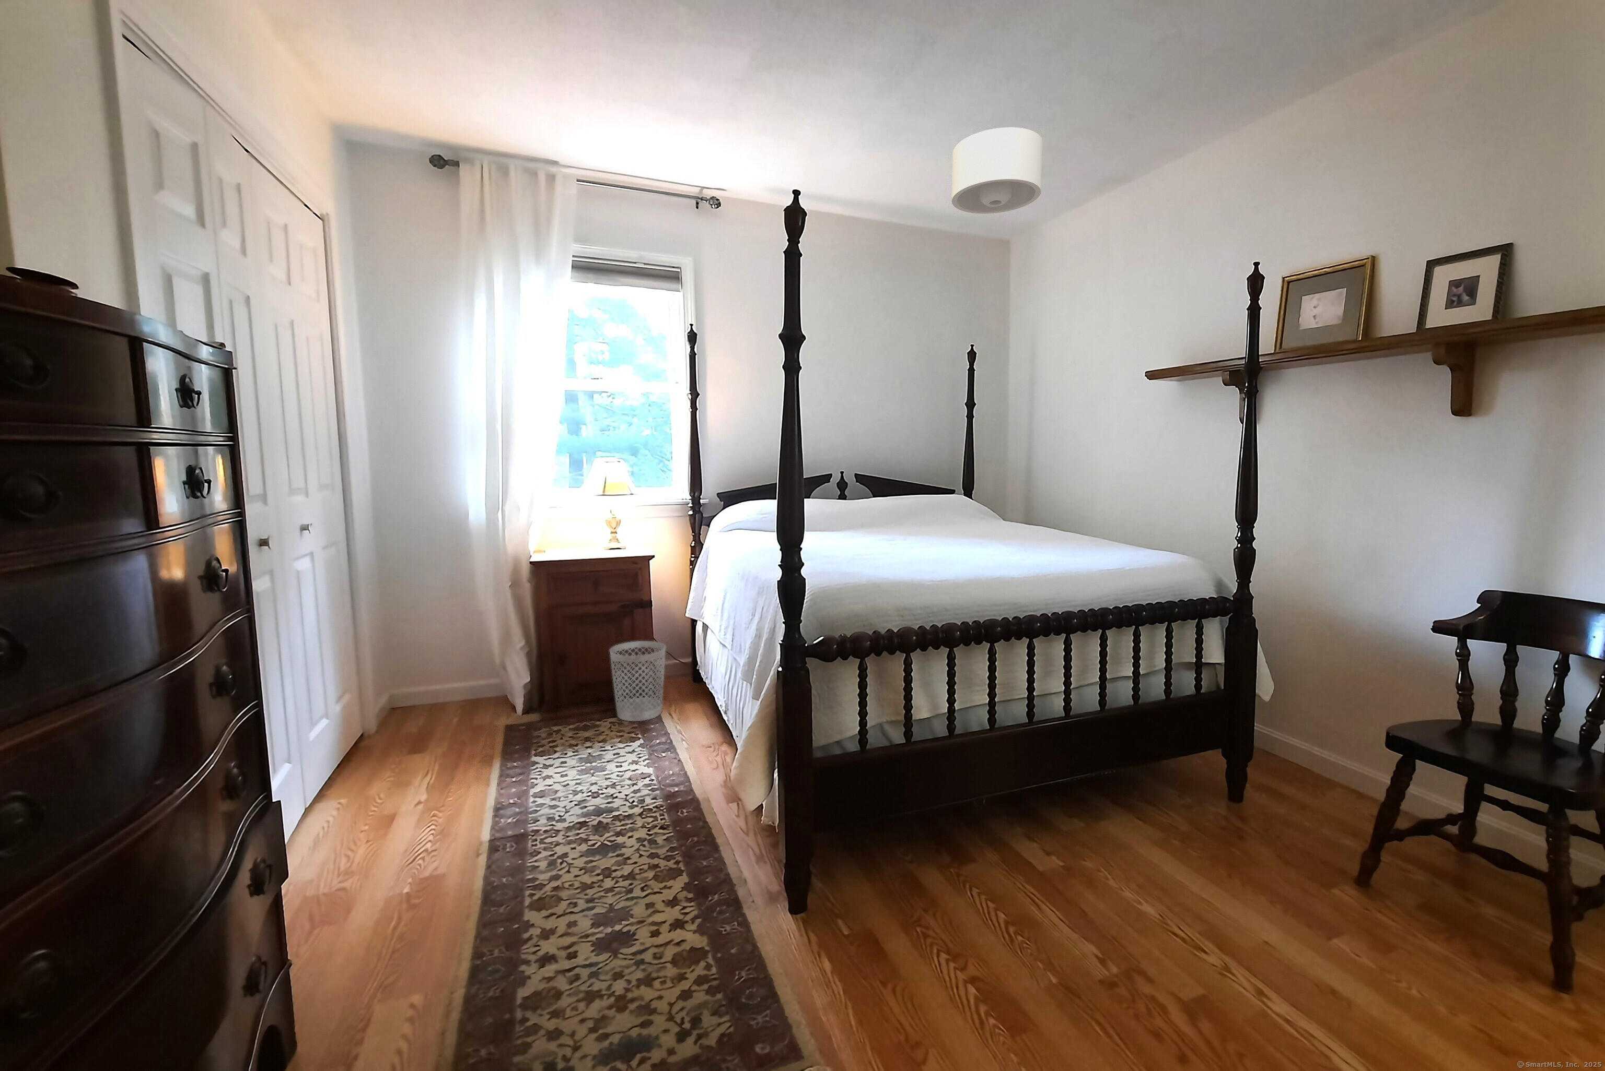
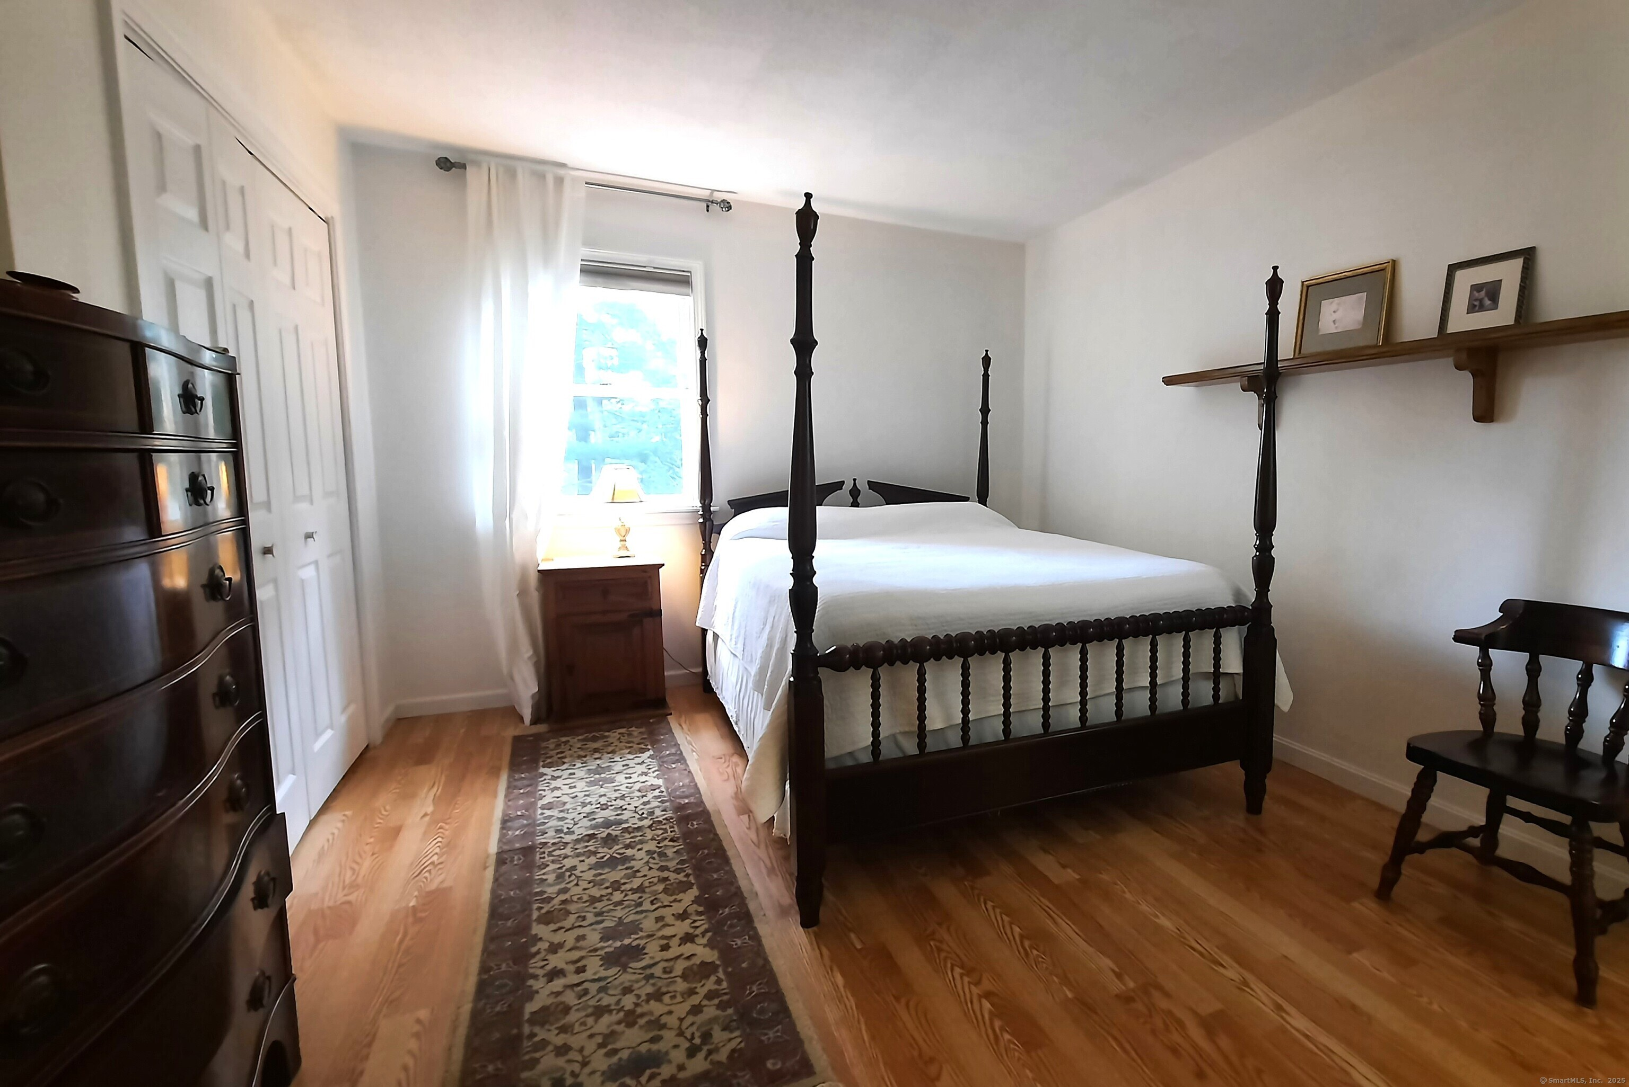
- wastebasket (639, 680)
- ceiling light (996, 176)
